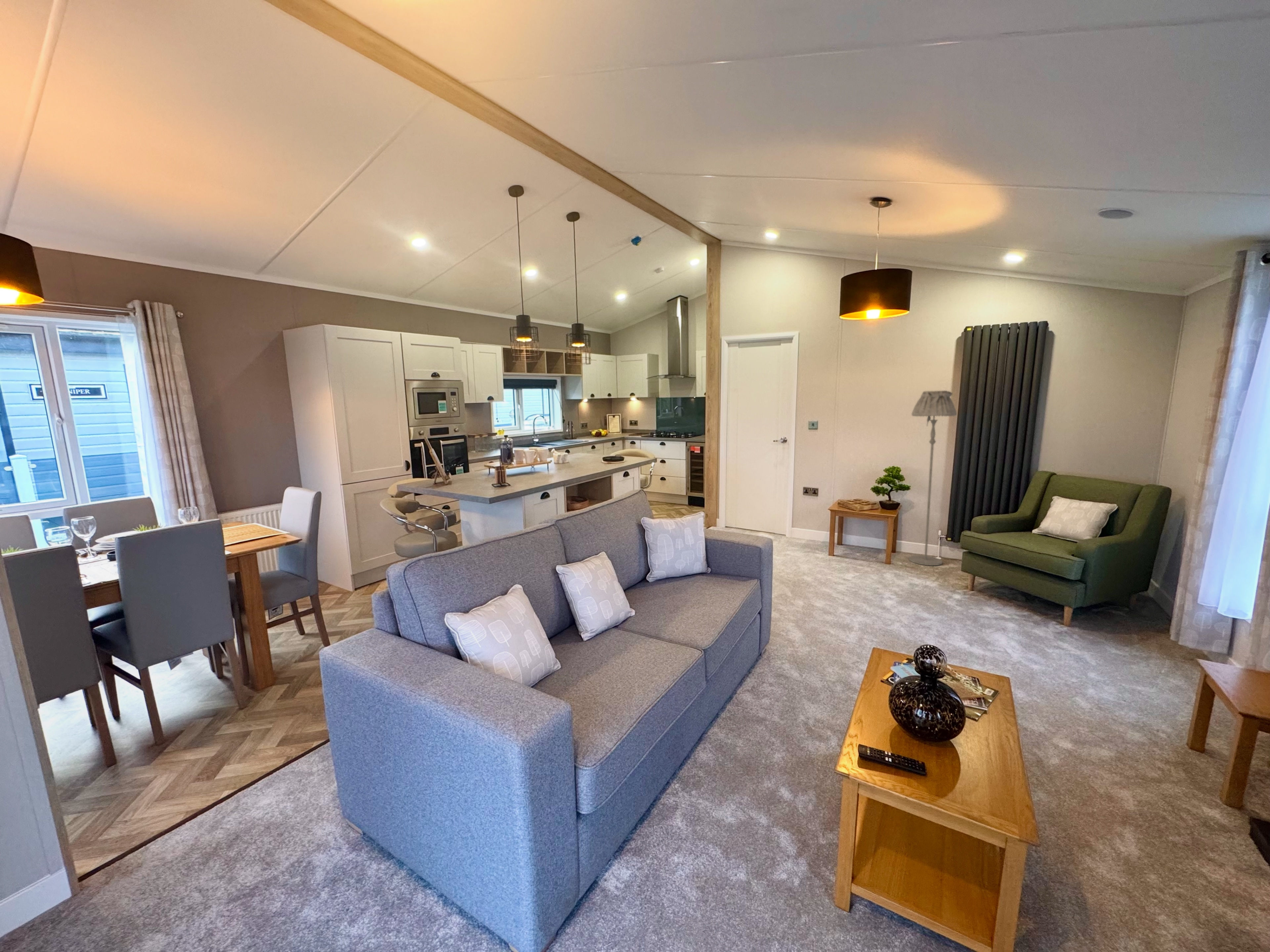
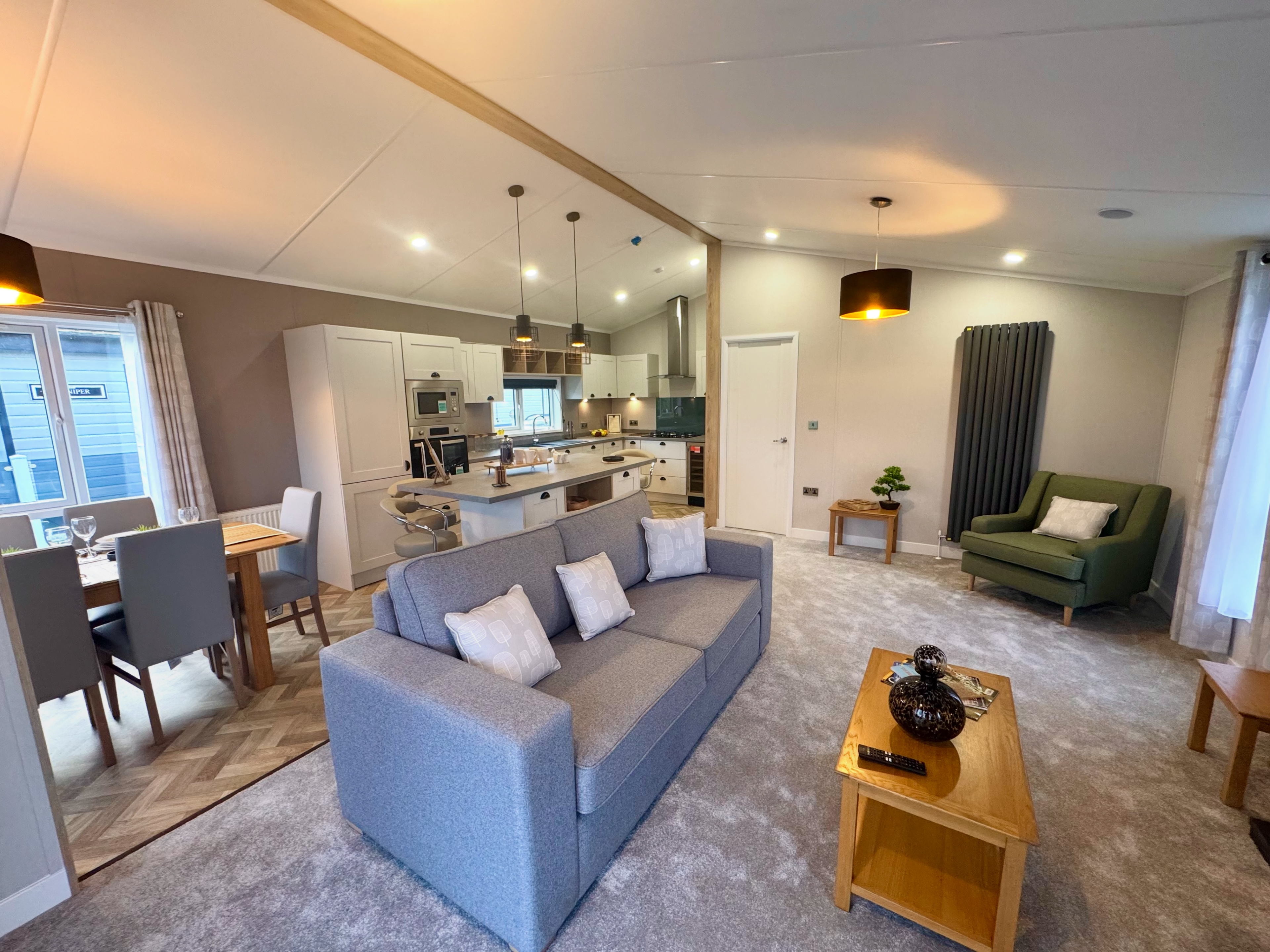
- floor lamp (930, 478)
